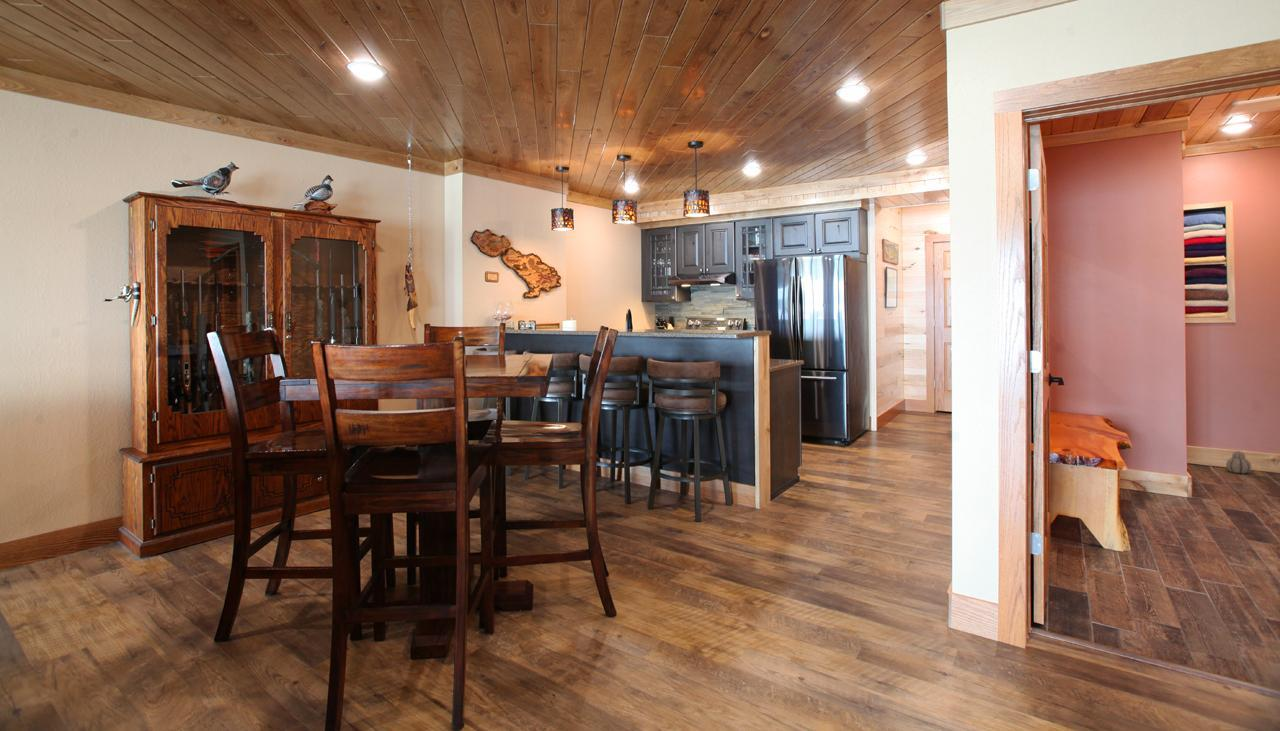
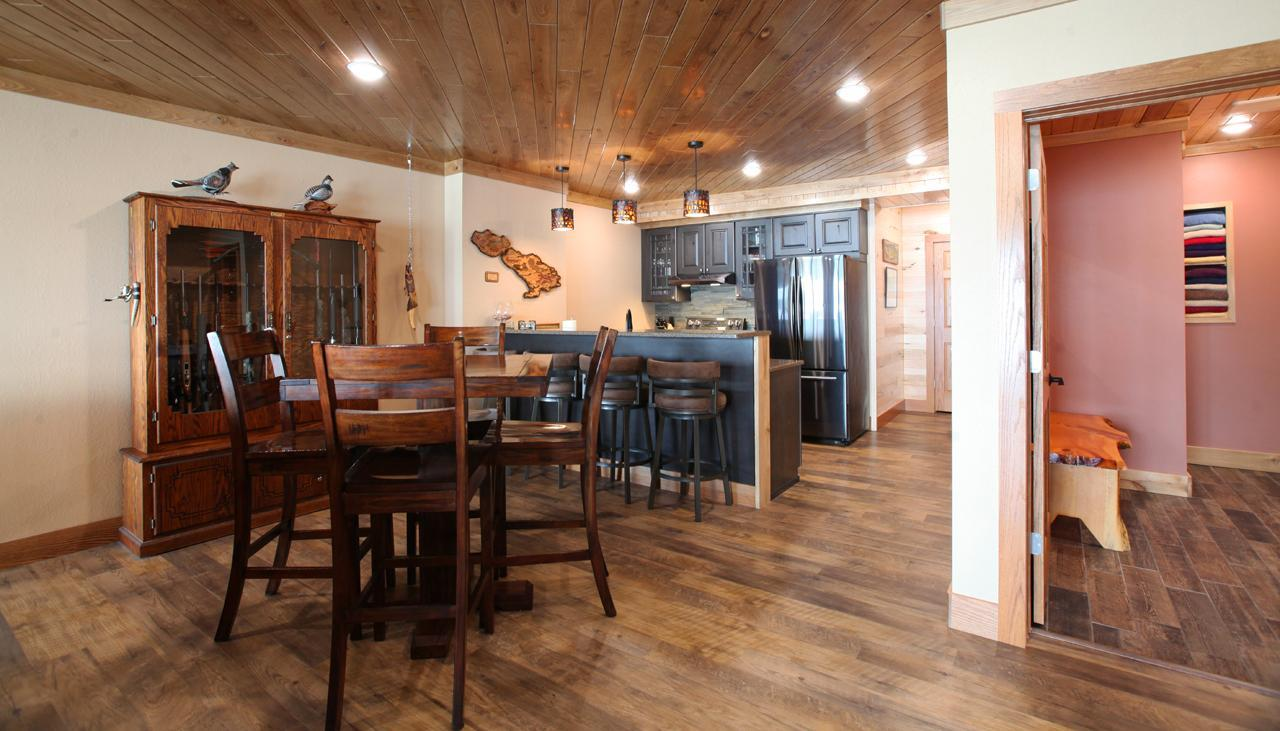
- gourd (1238, 461)
